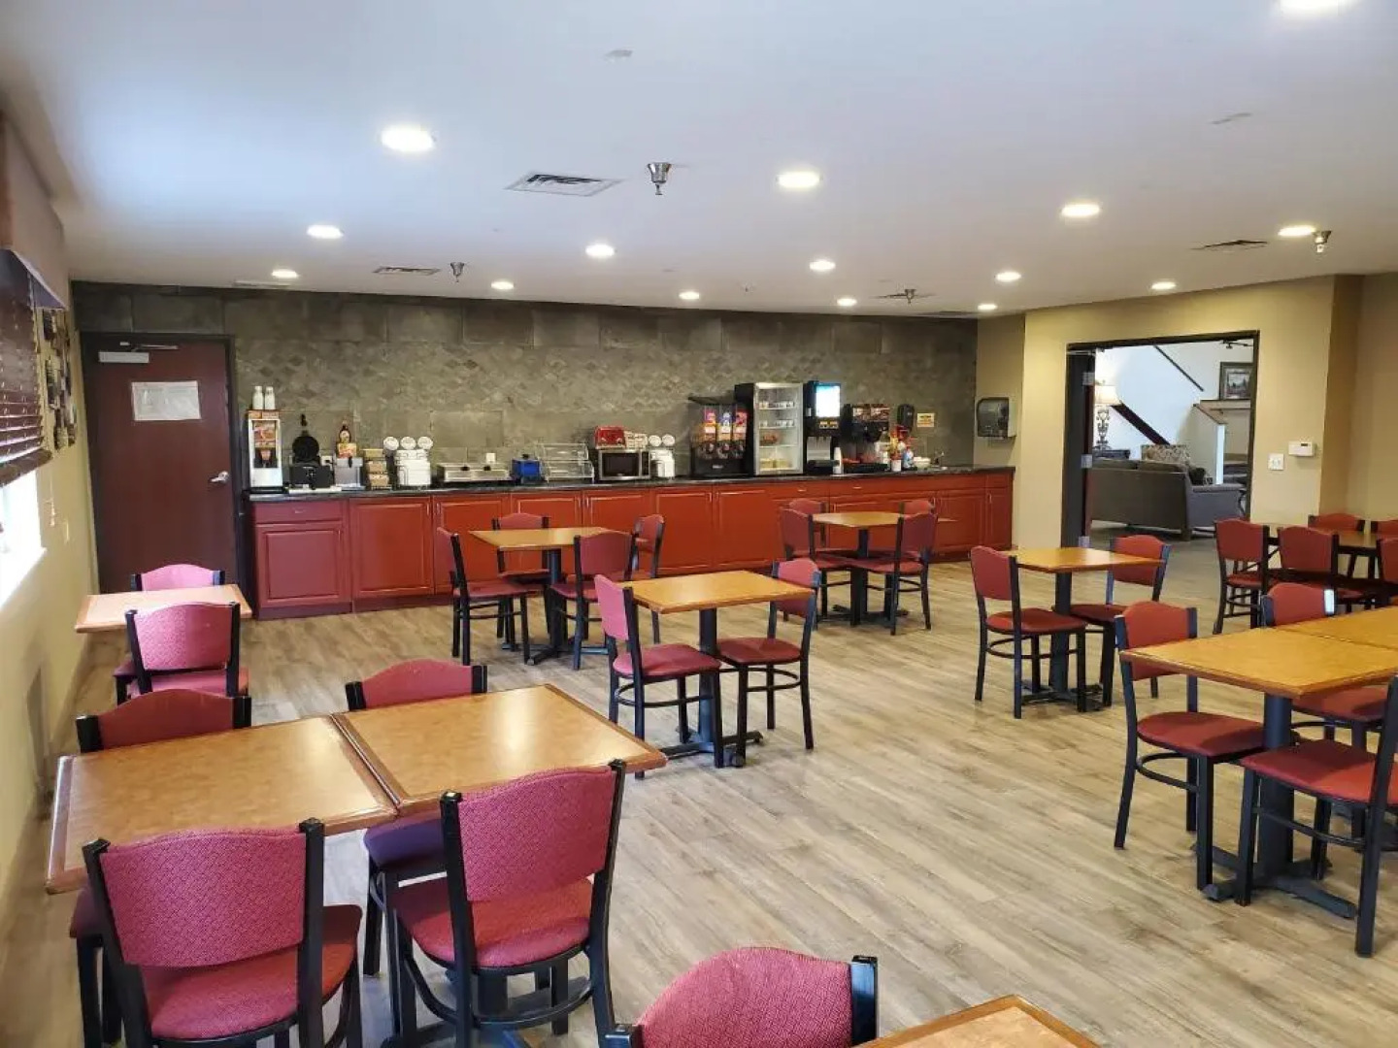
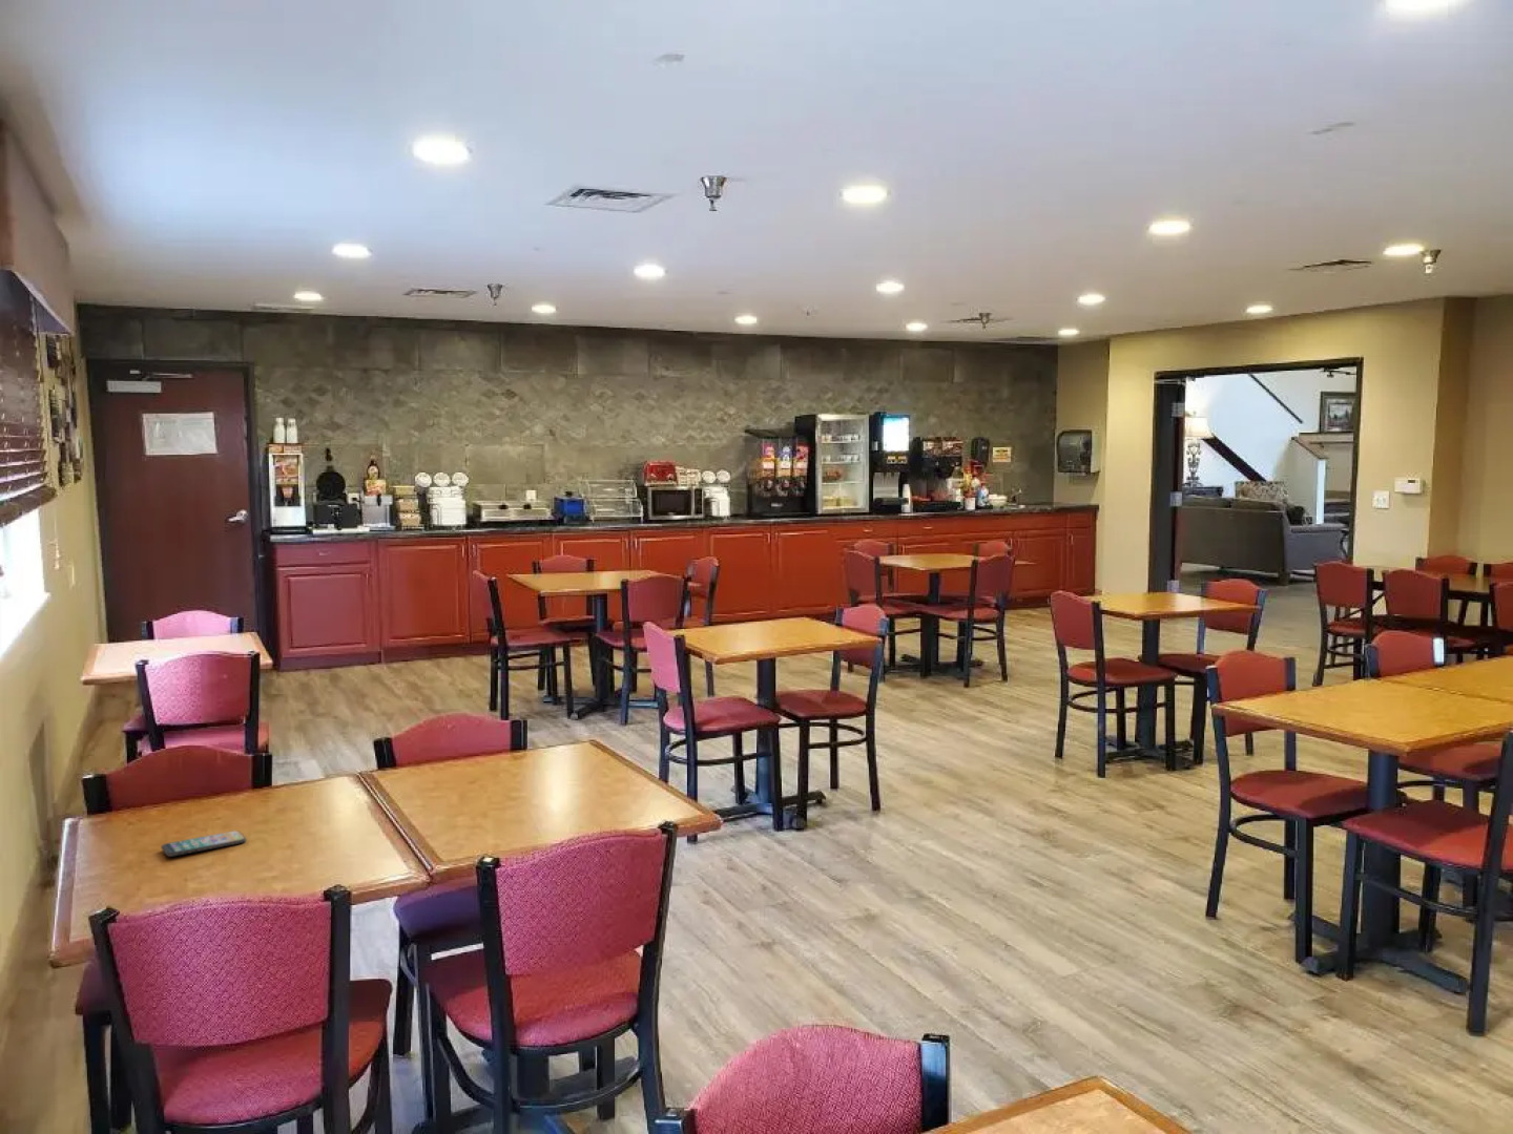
+ smartphone (204, 843)
